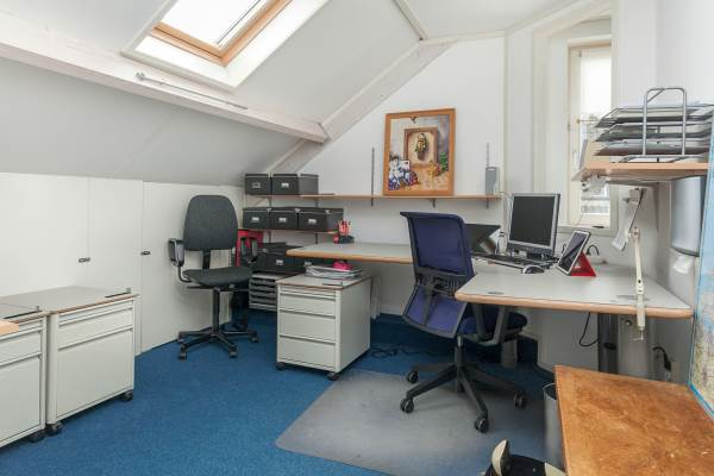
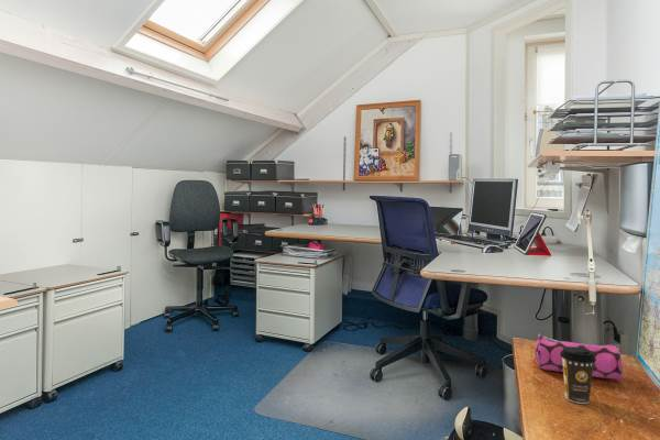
+ coffee cup (576, 374)
+ pencil case (576, 346)
